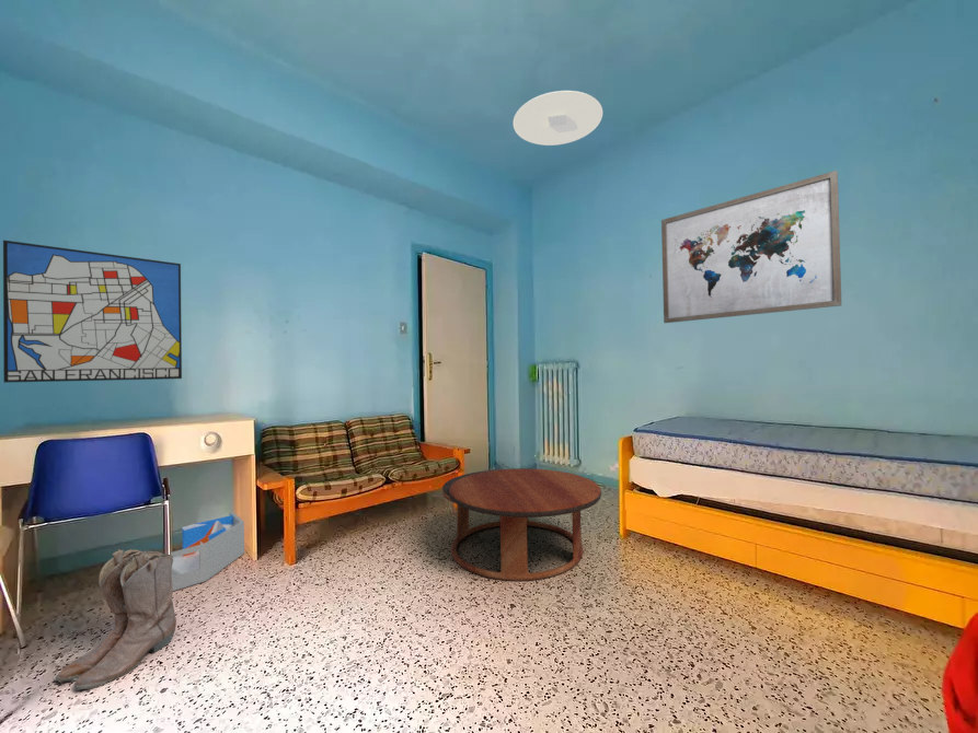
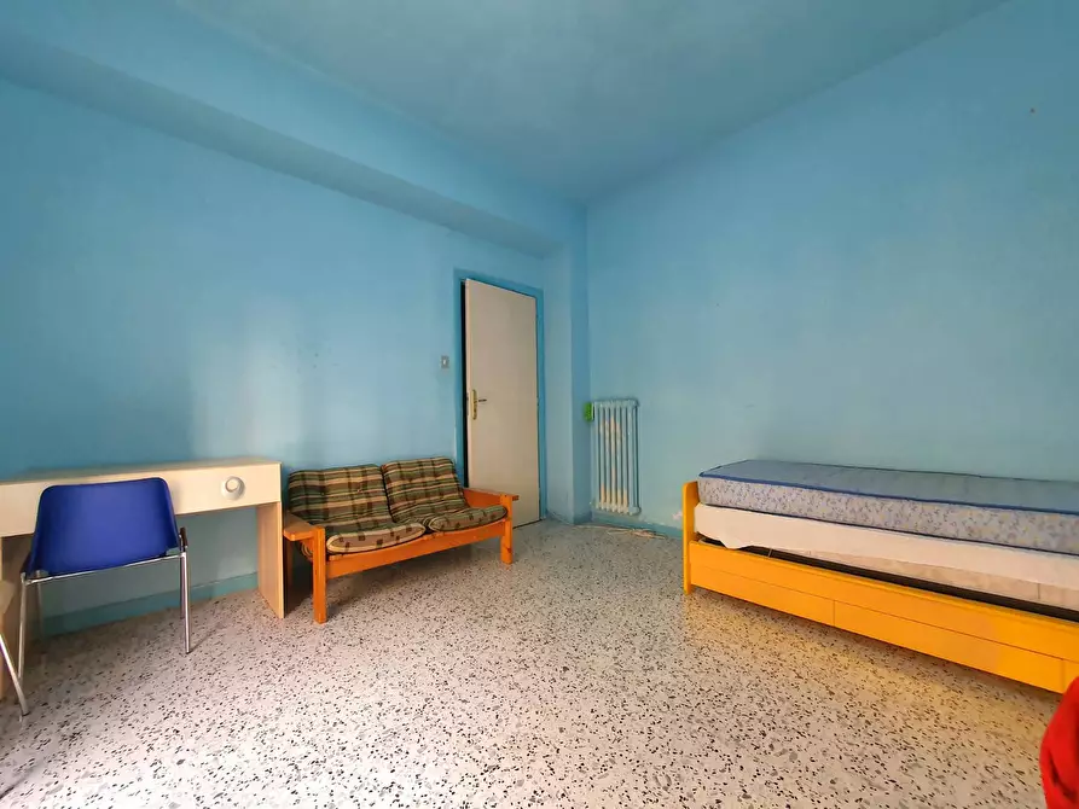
- boots (119, 608)
- coffee table (516, 515)
- wall art (102, 316)
- wall art (739, 256)
- ceiling light (556, 116)
- storage bin (196, 548)
